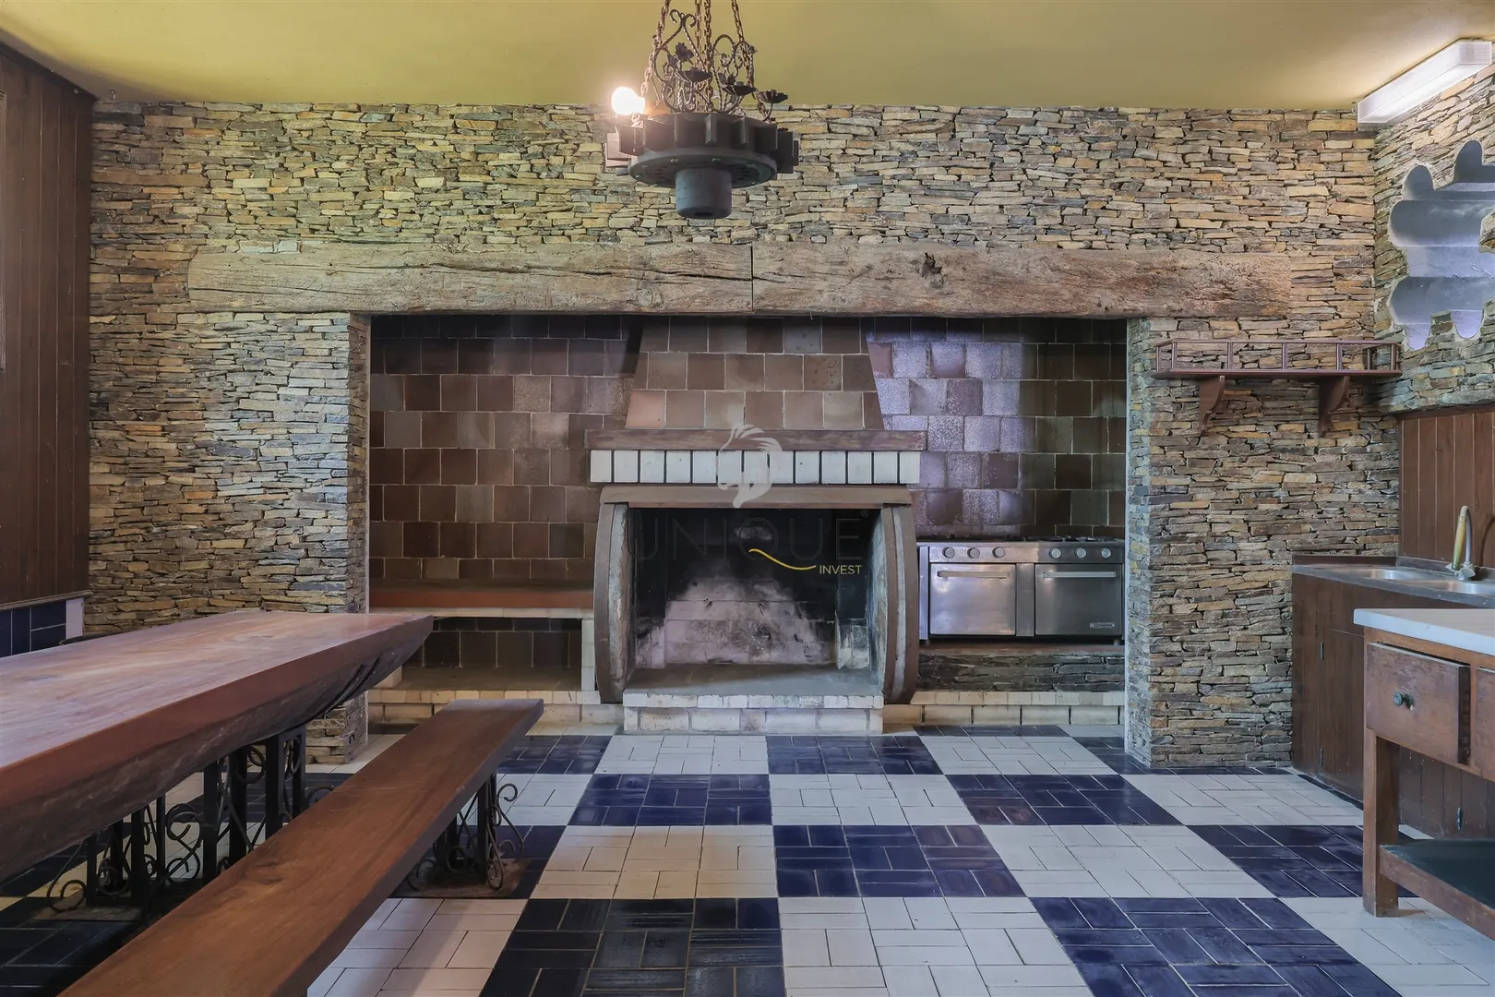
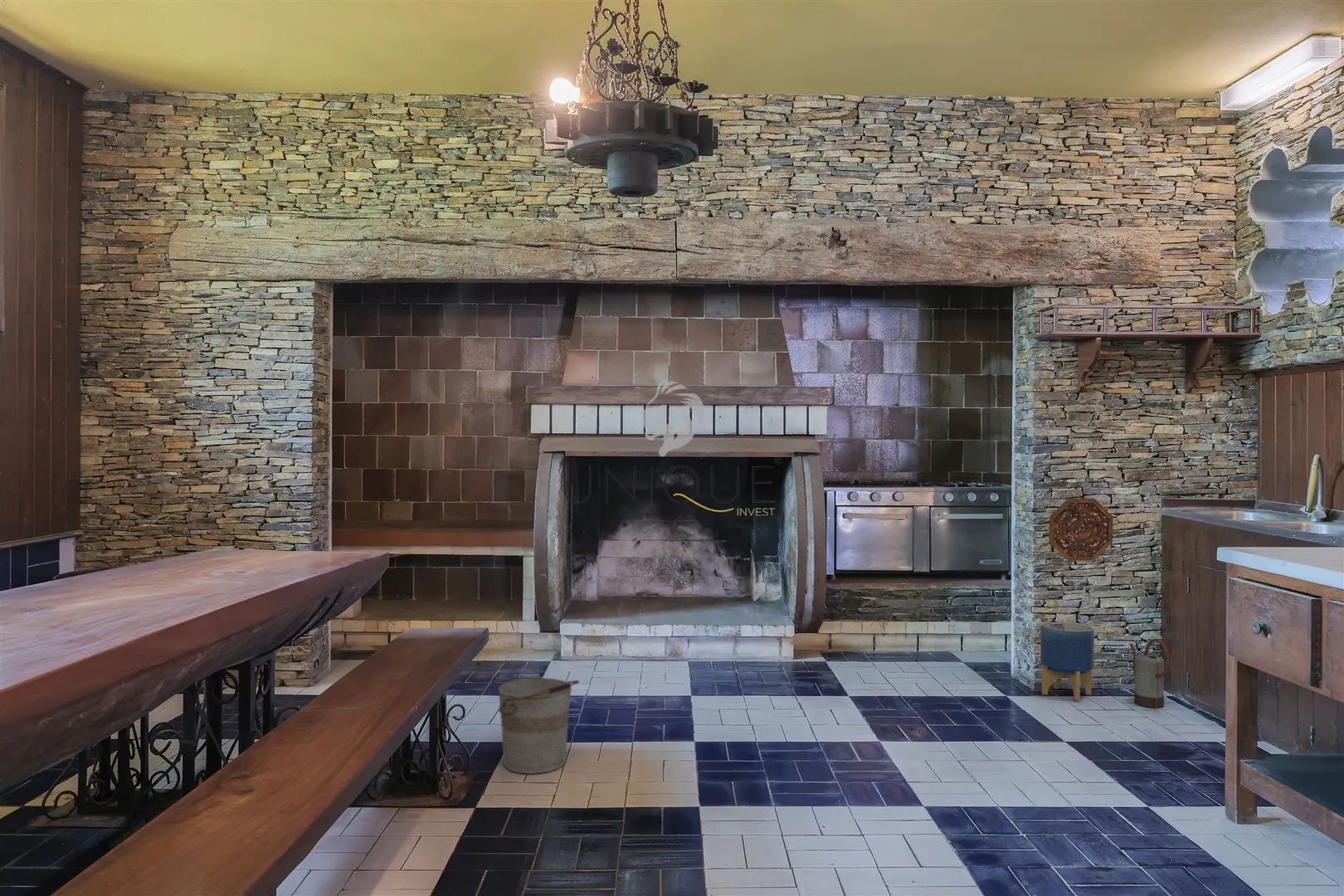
+ planter (1066, 660)
+ watering can (1148, 670)
+ bucket (534, 721)
+ decorative platter (1081, 529)
